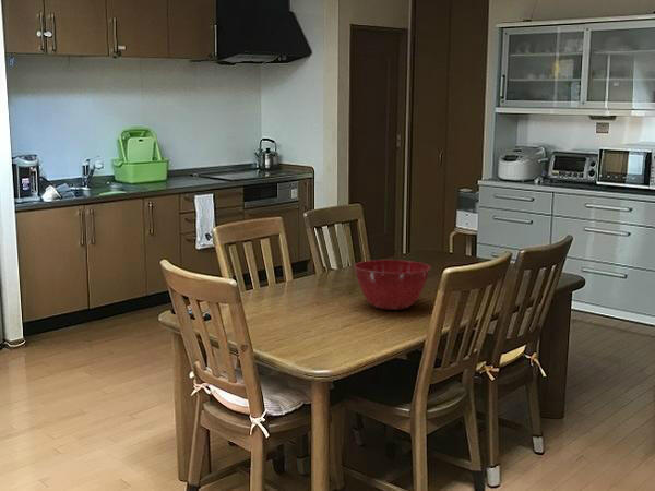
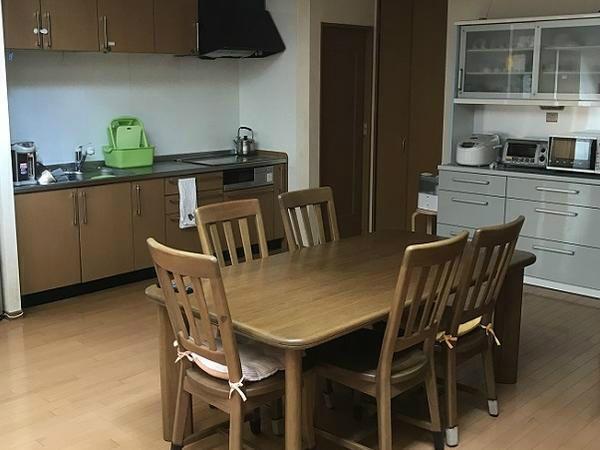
- mixing bowl (391, 285)
